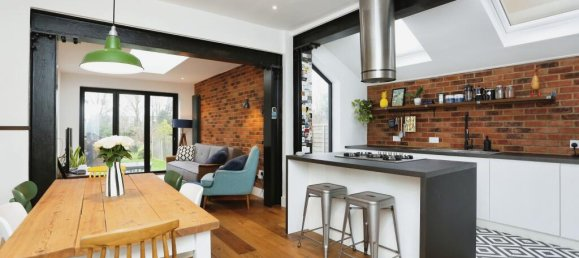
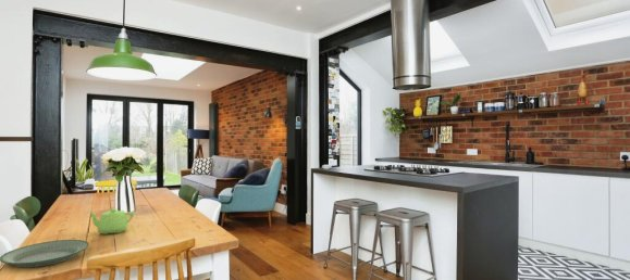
+ teapot (111, 220)
+ plate (47, 254)
